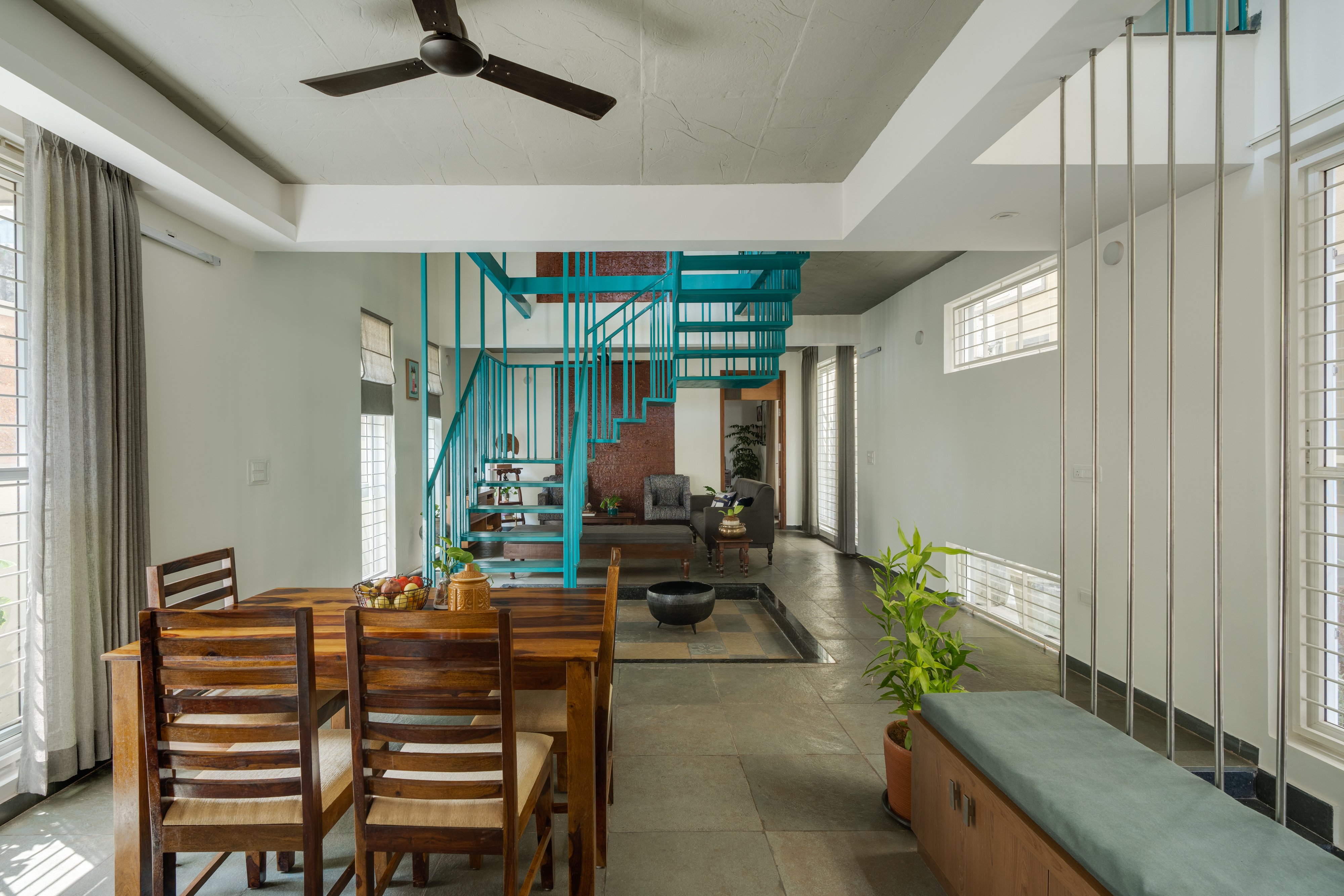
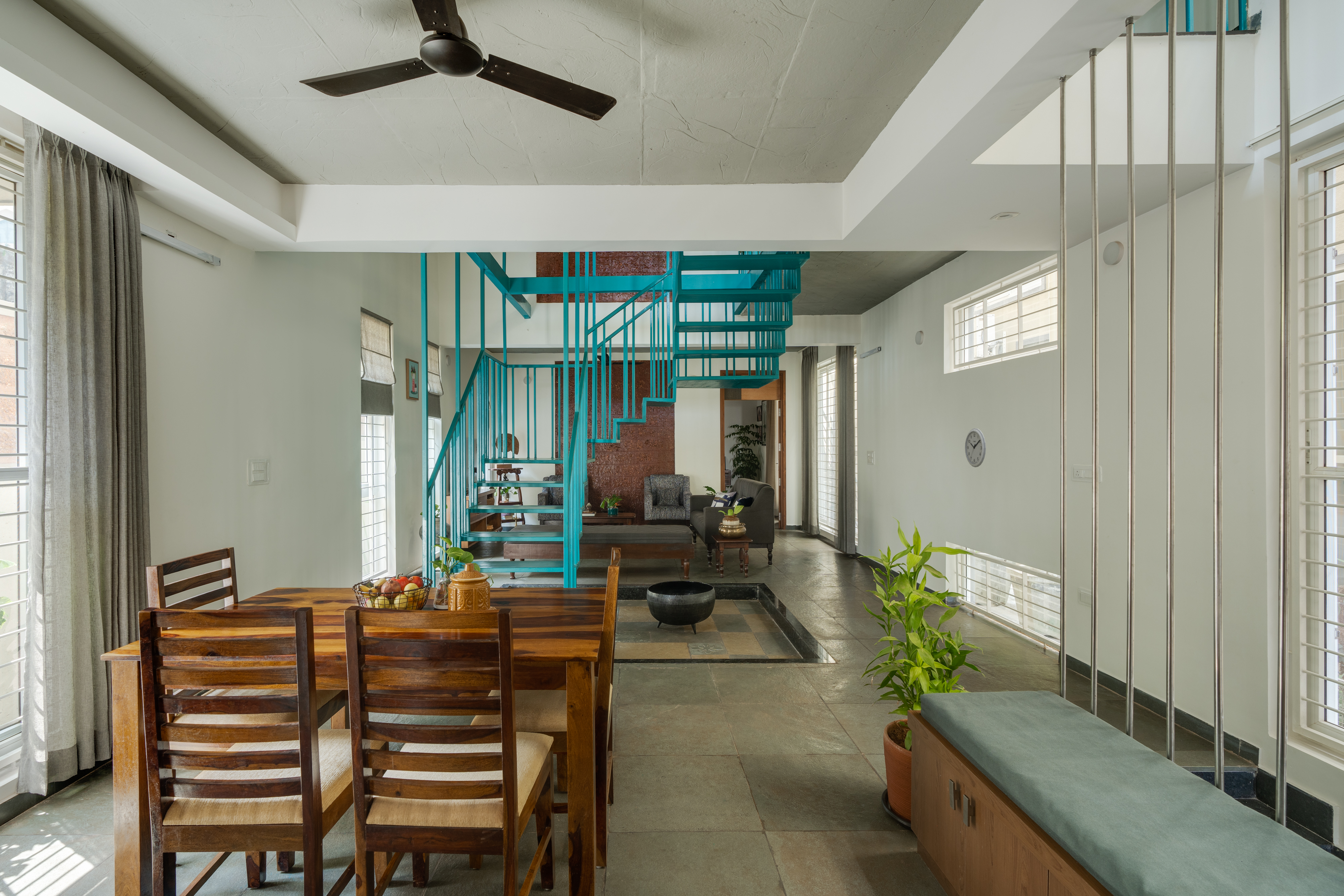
+ wall clock (974, 447)
